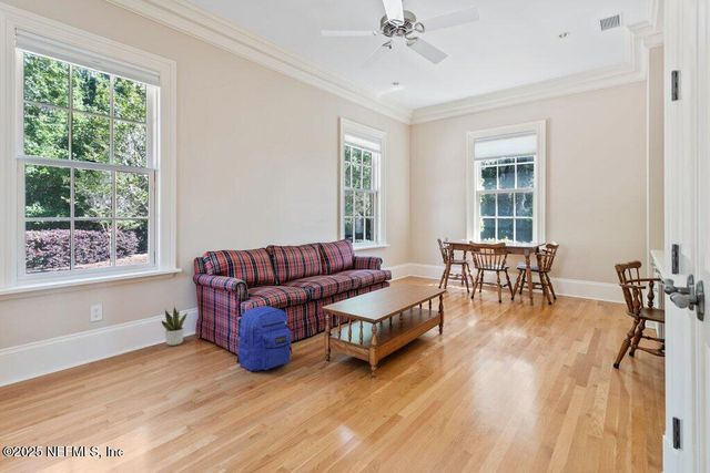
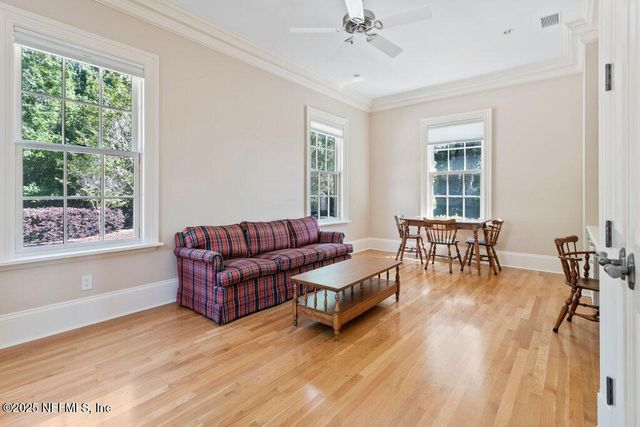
- backpack (268, 336)
- potted plant (174, 323)
